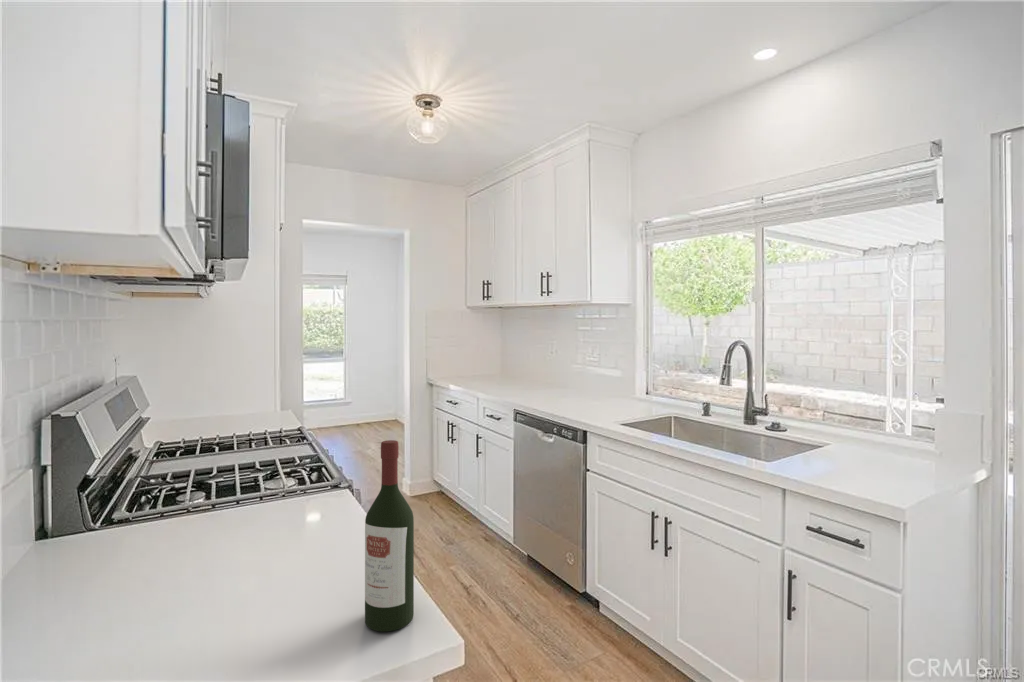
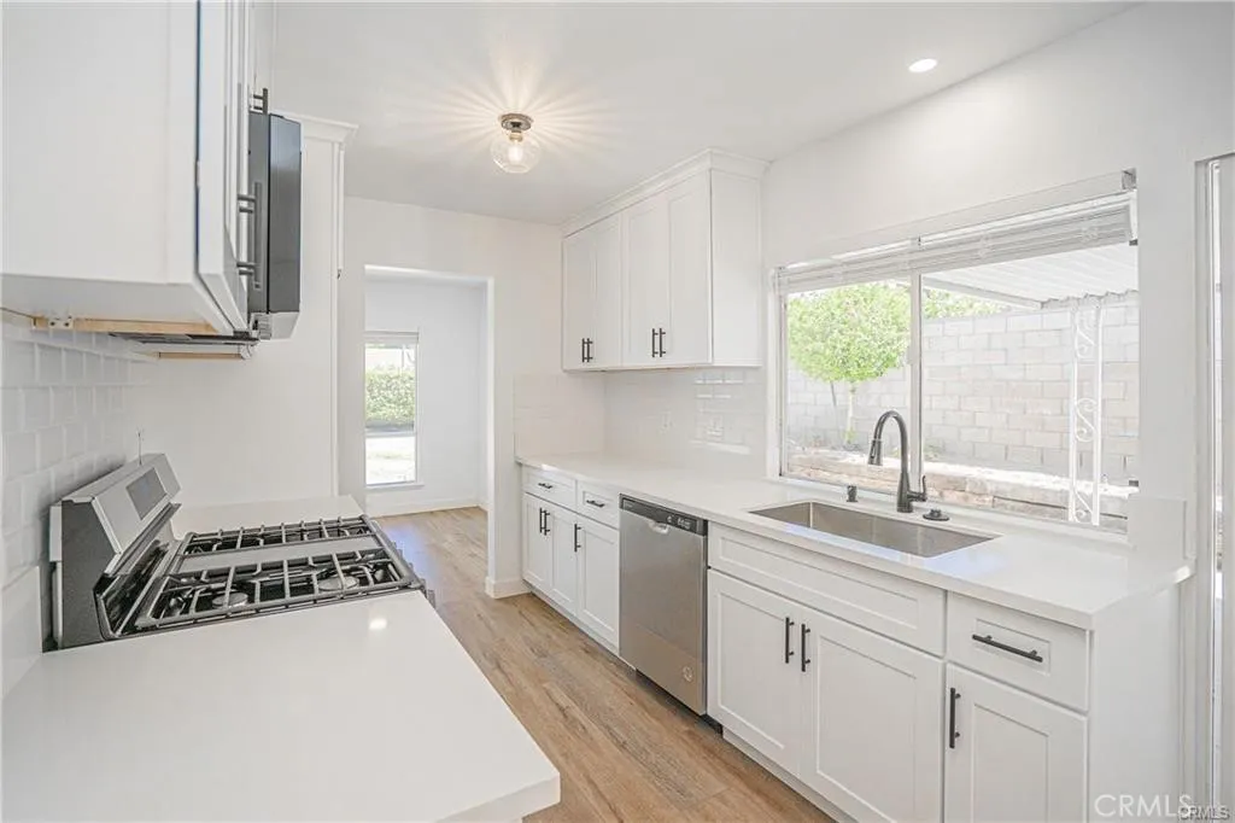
- wine bottle (389, 530)
